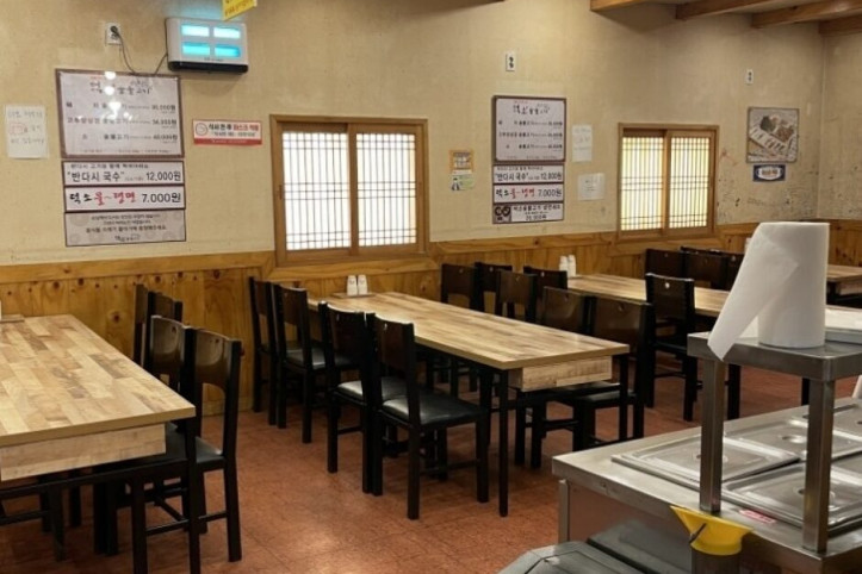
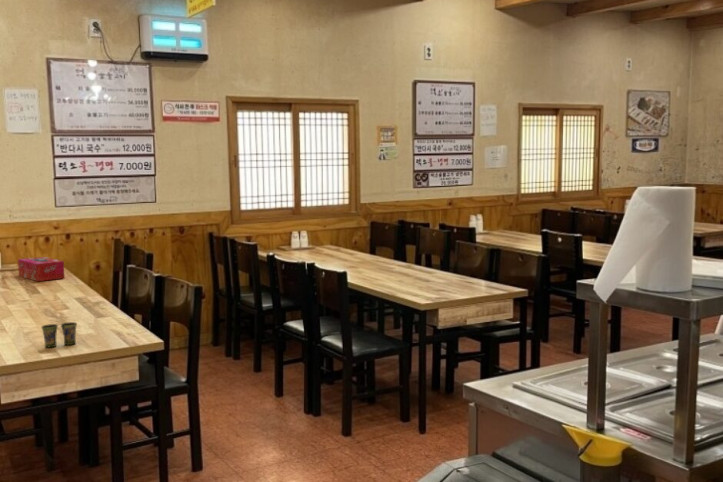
+ tissue box (40, 268)
+ cup (63, 334)
